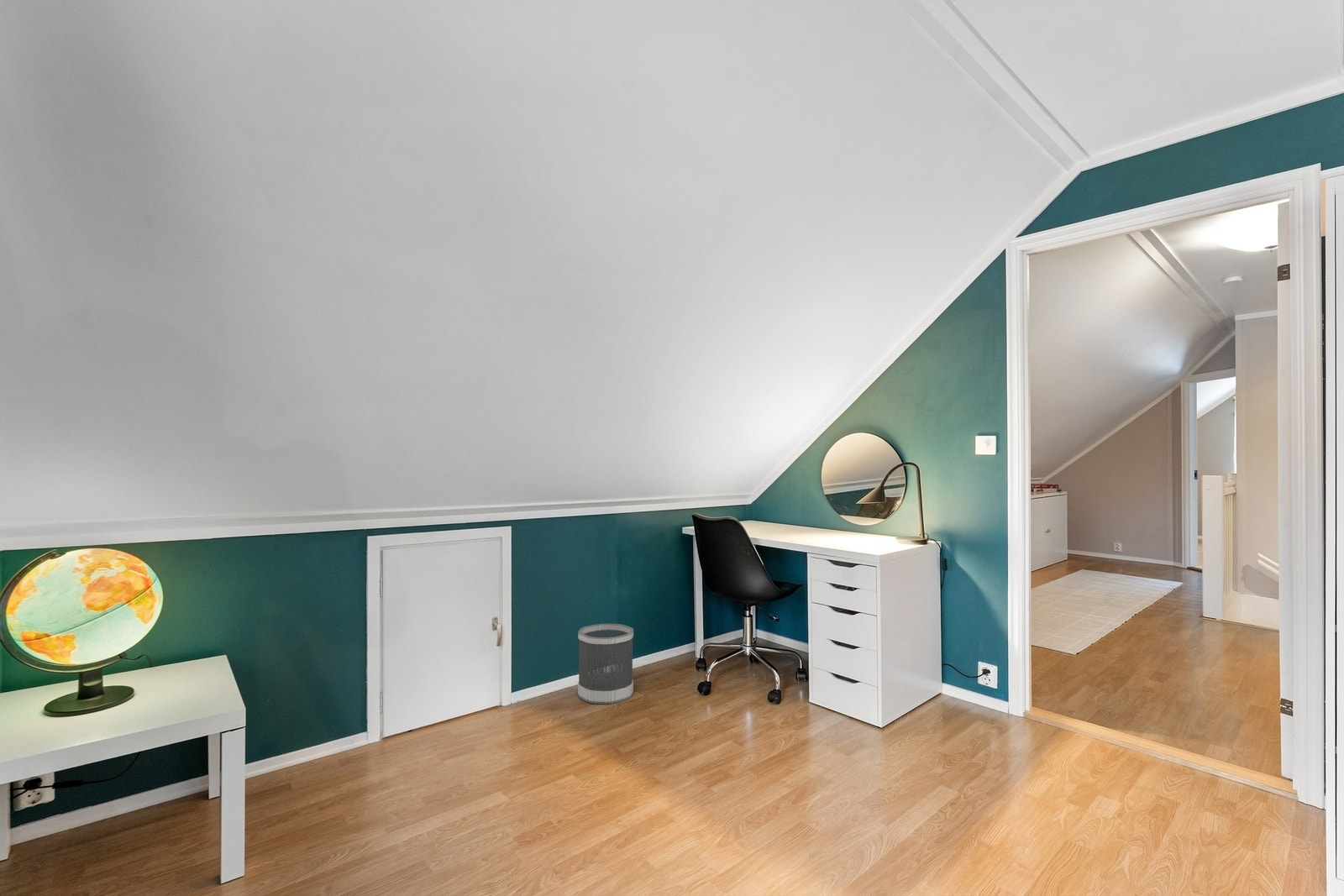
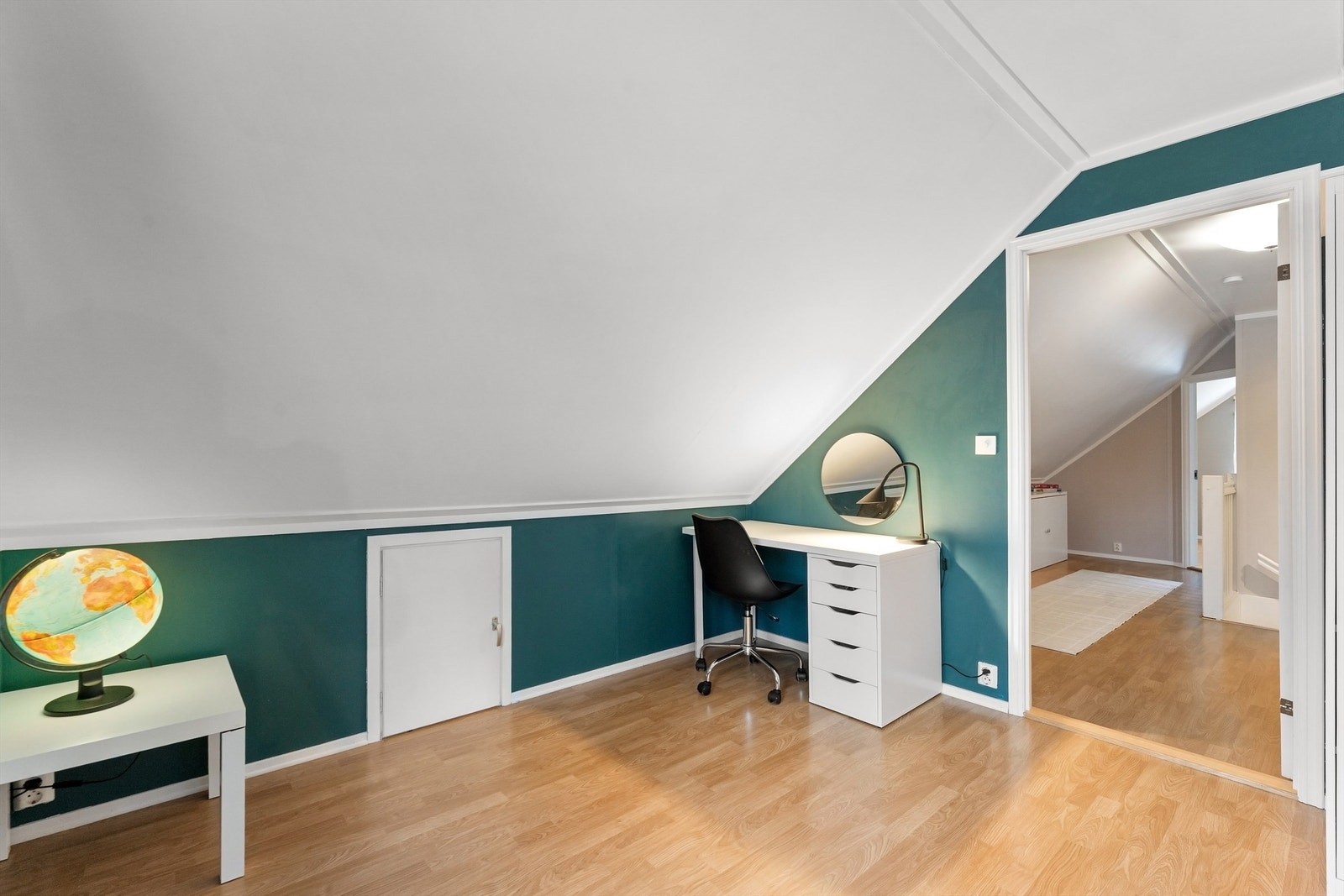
- wastebasket (606, 662)
